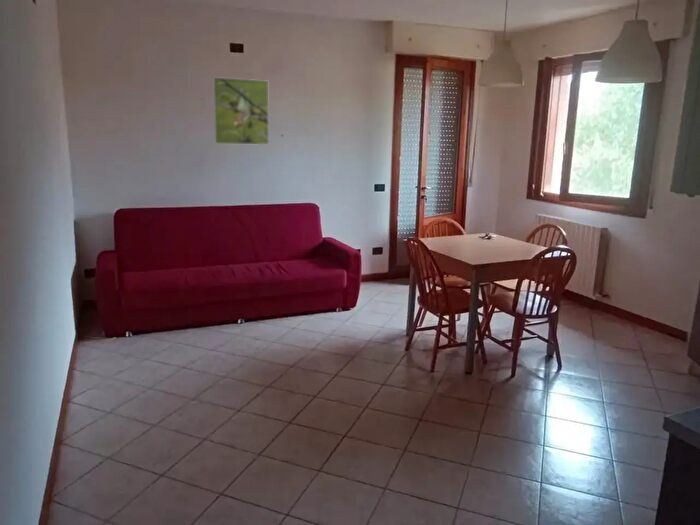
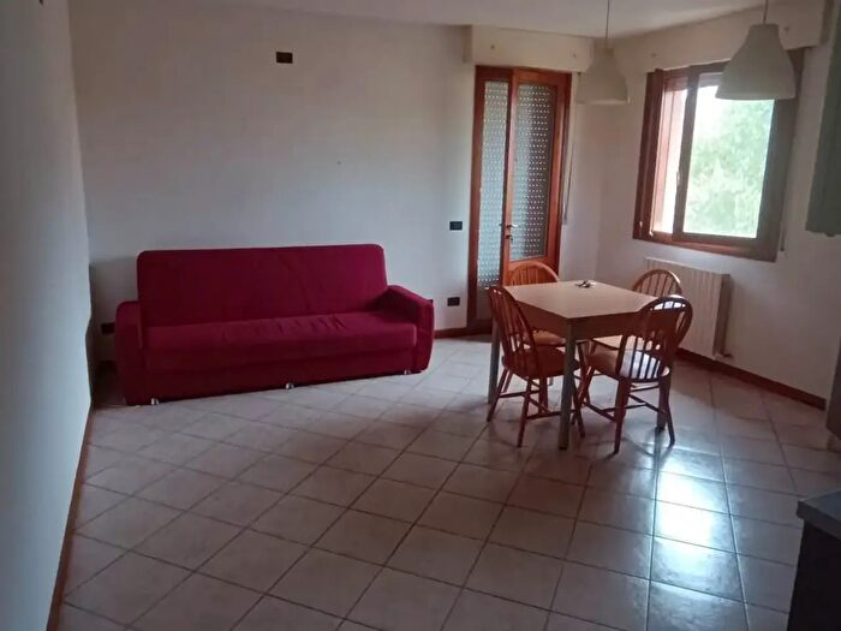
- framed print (241, 112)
